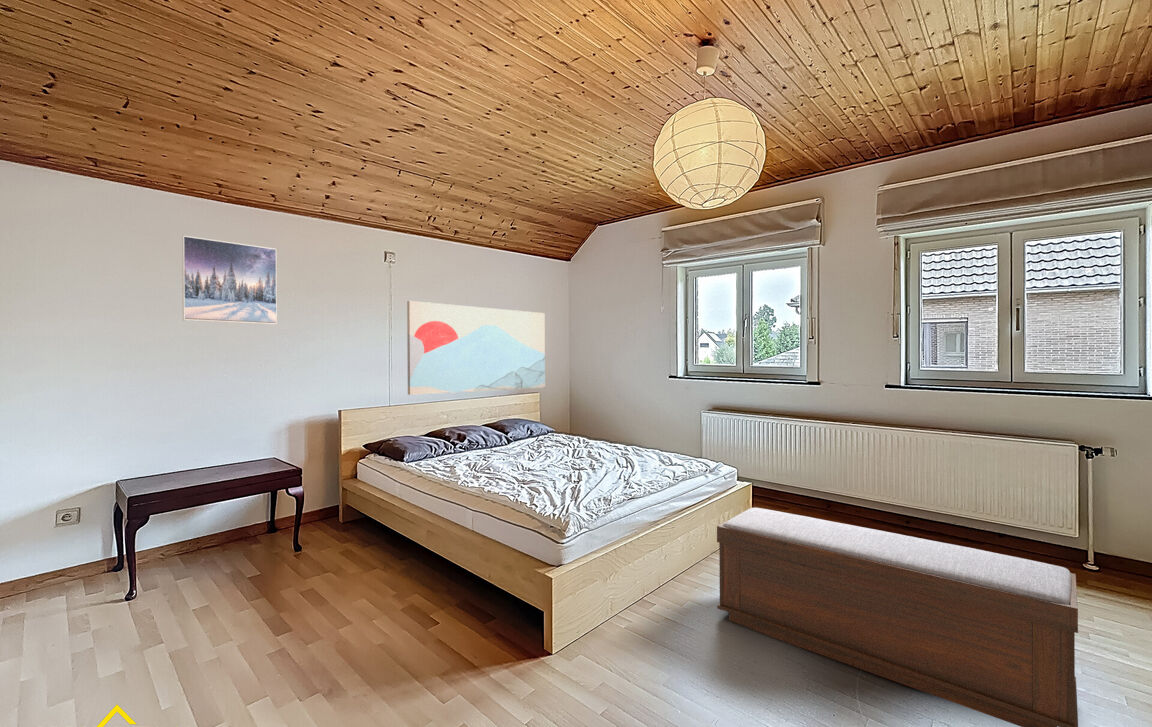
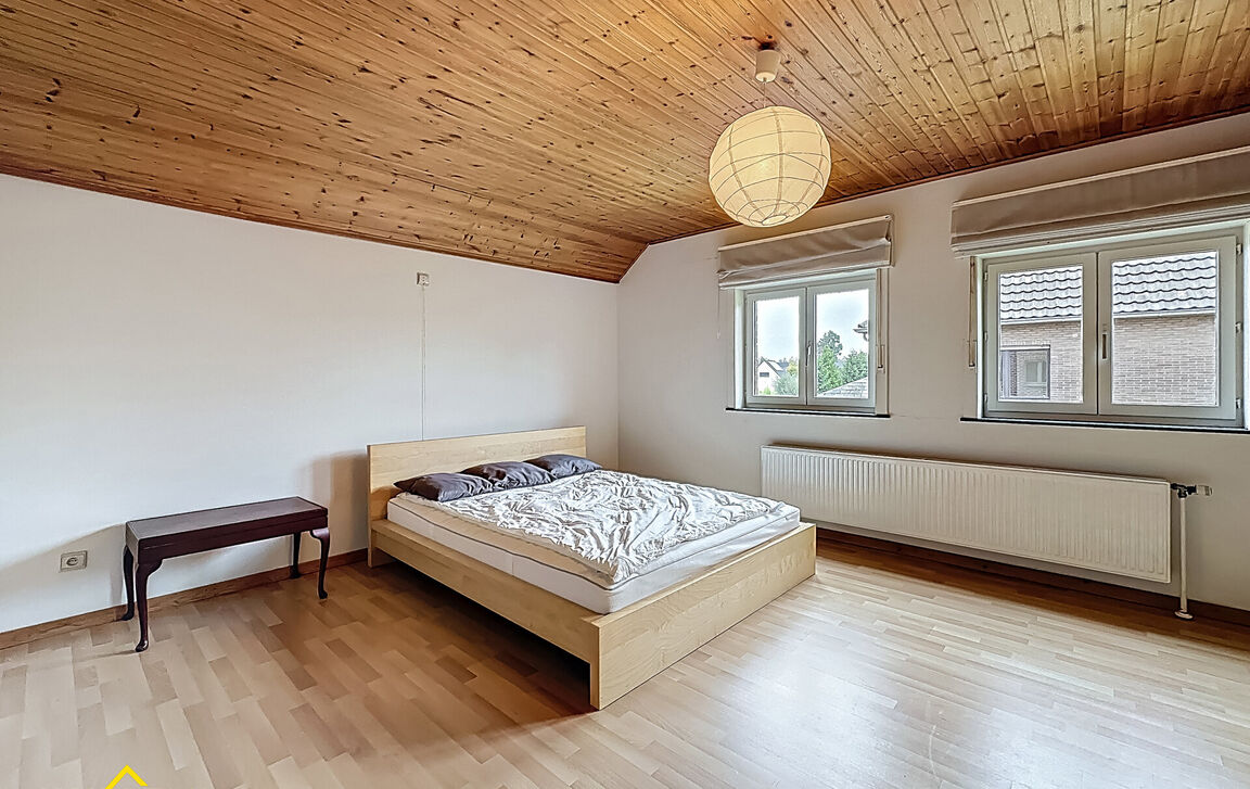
- wall art (484, 349)
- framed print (232, 282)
- bench (873, 595)
